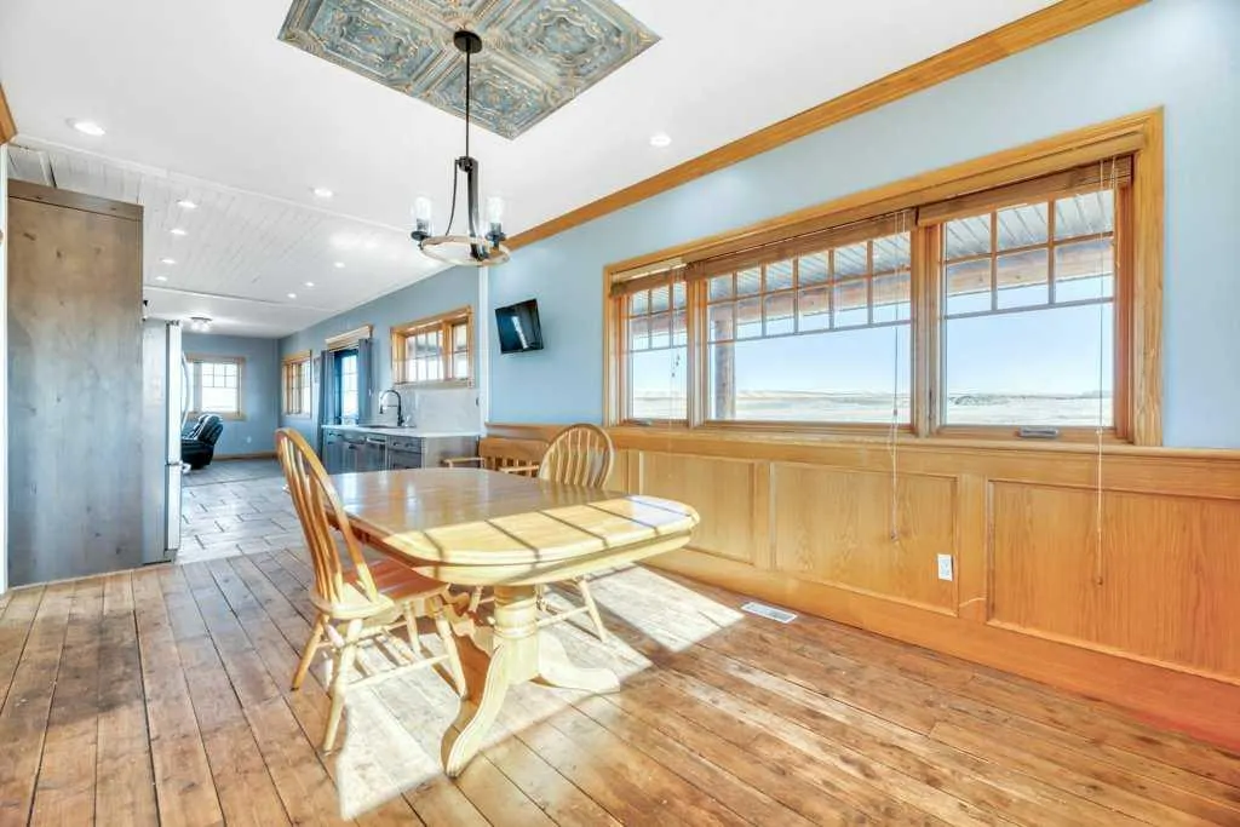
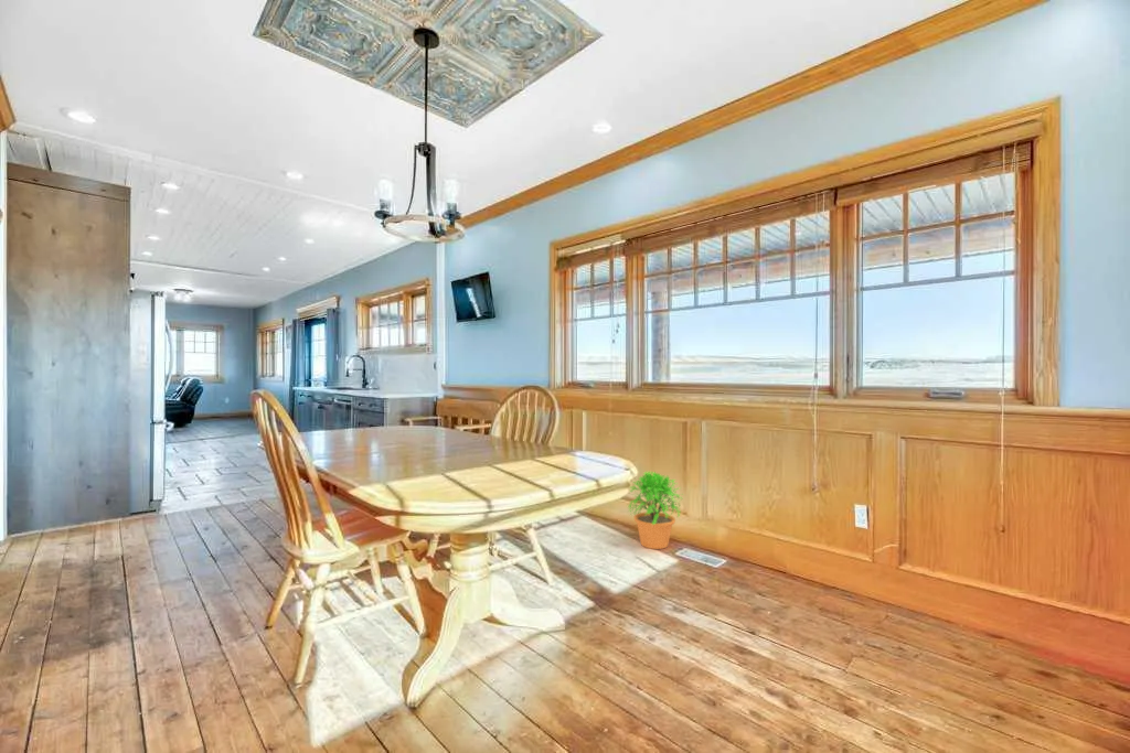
+ potted plant (653, 506)
